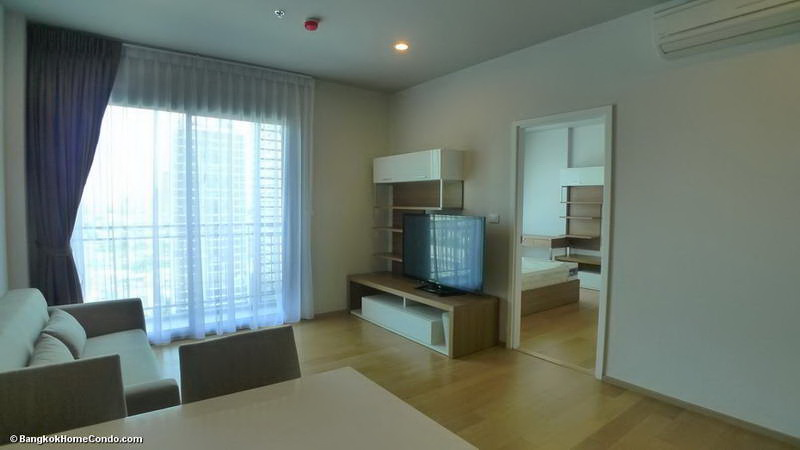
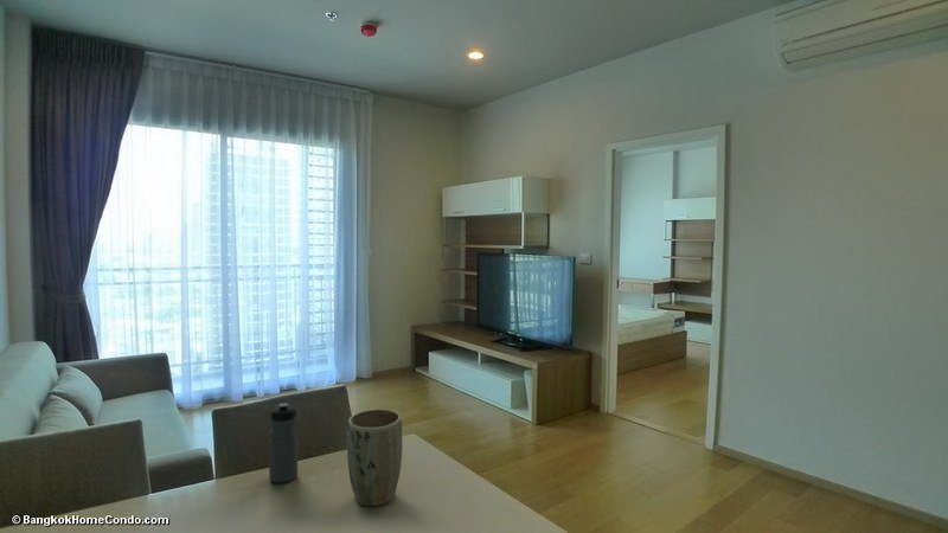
+ water bottle (283, 441)
+ plant pot (374, 456)
